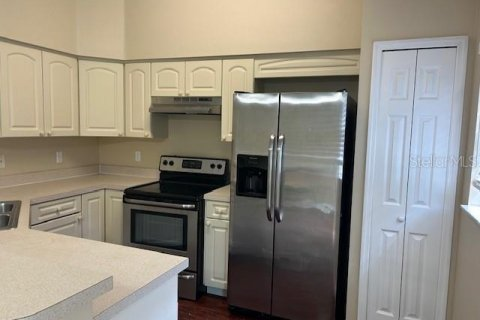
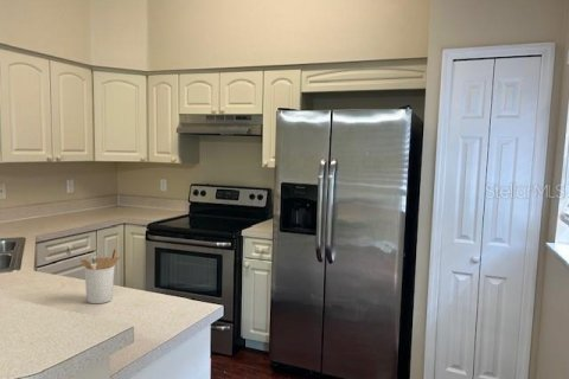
+ utensil holder (102, 276)
